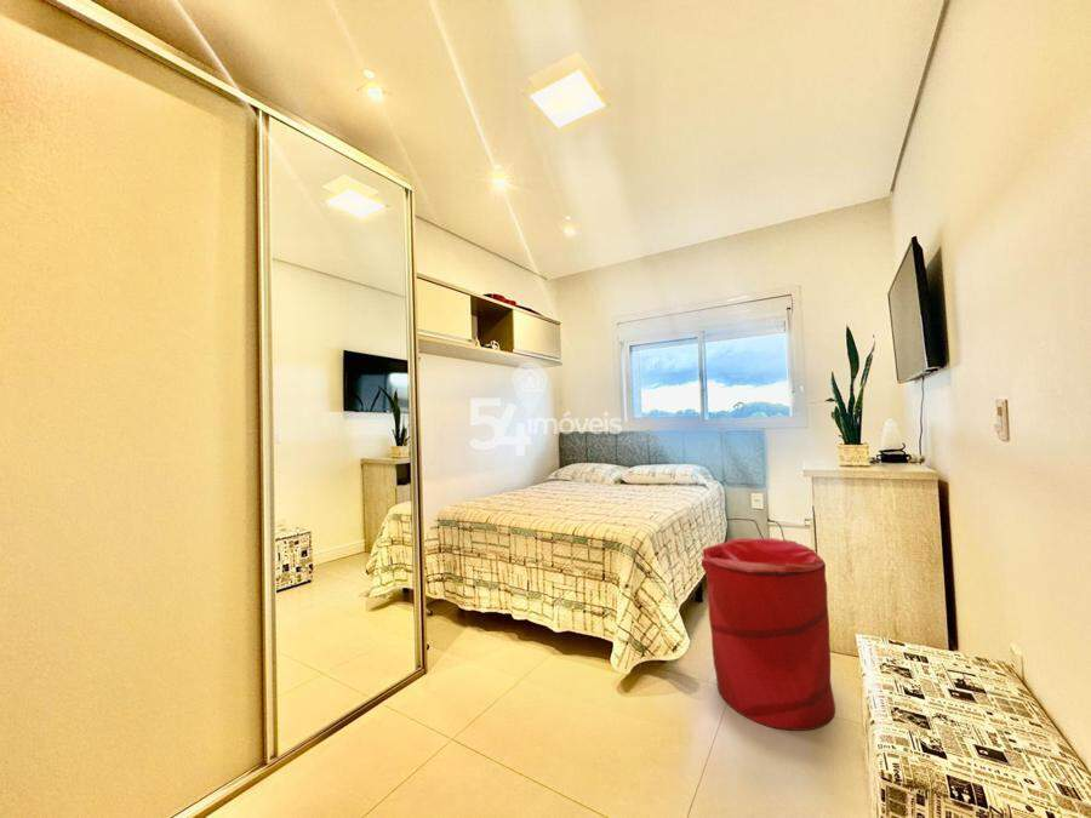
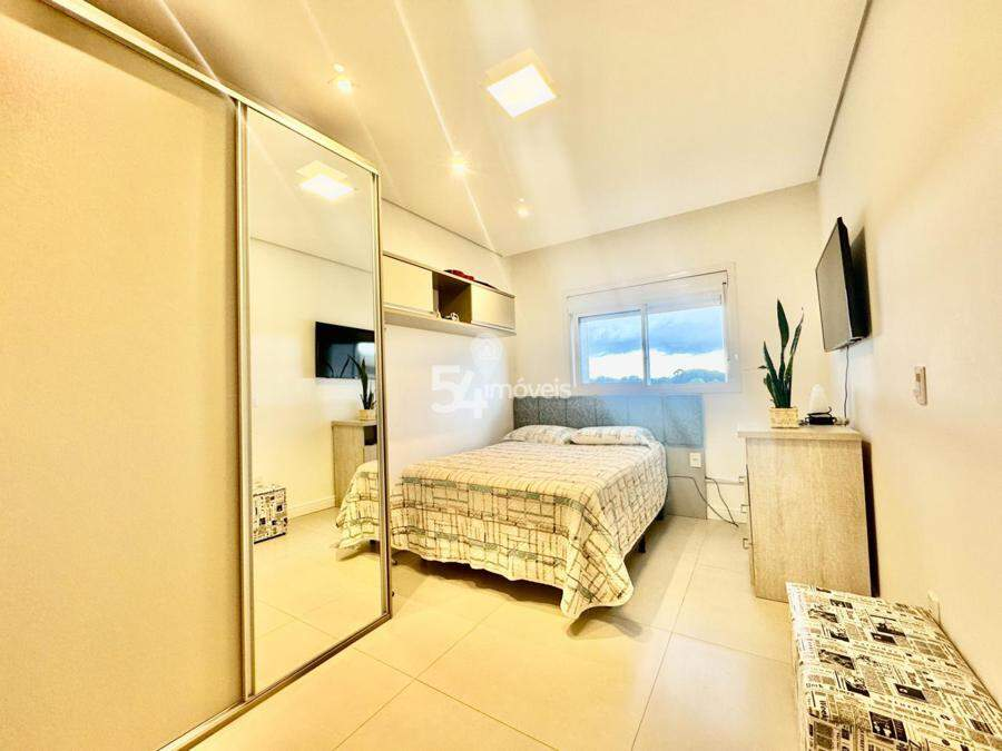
- laundry hamper (764, 620)
